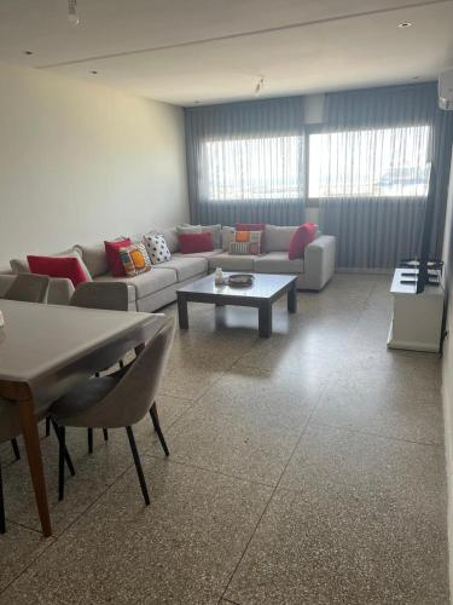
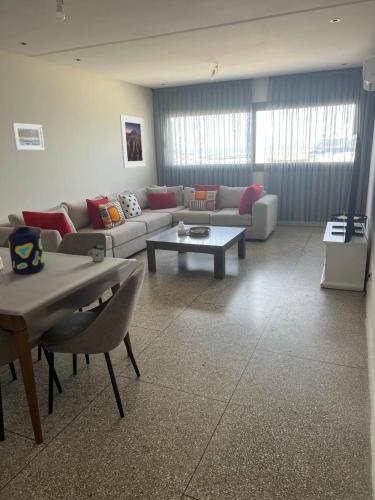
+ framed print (133, 142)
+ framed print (29, 137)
+ cup (95, 253)
+ vase (26, 249)
